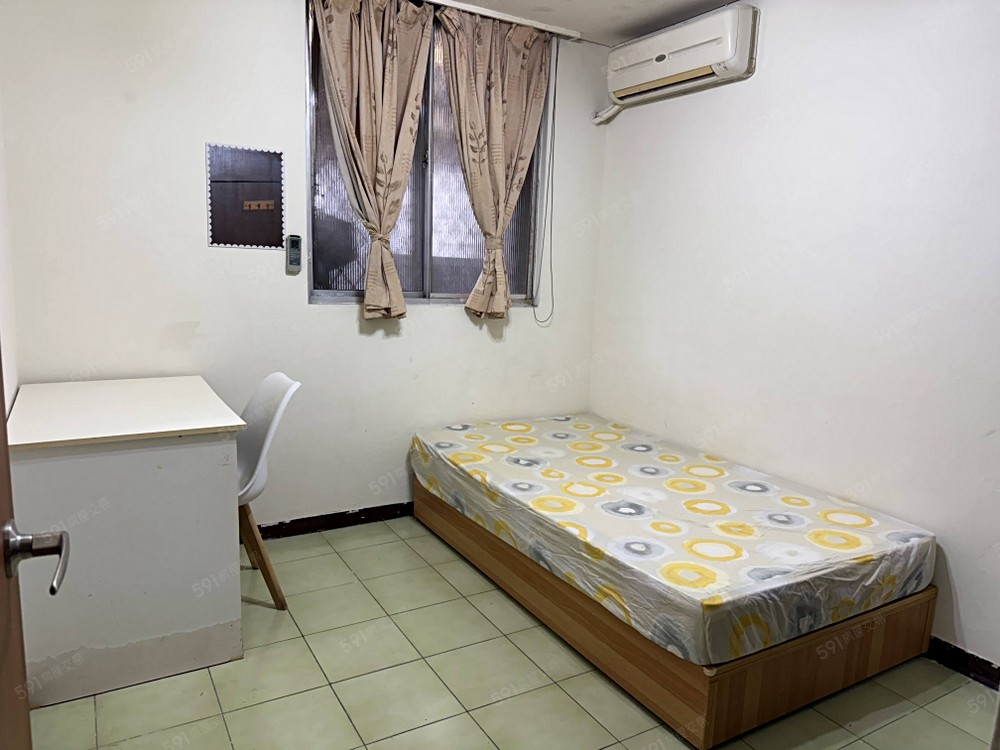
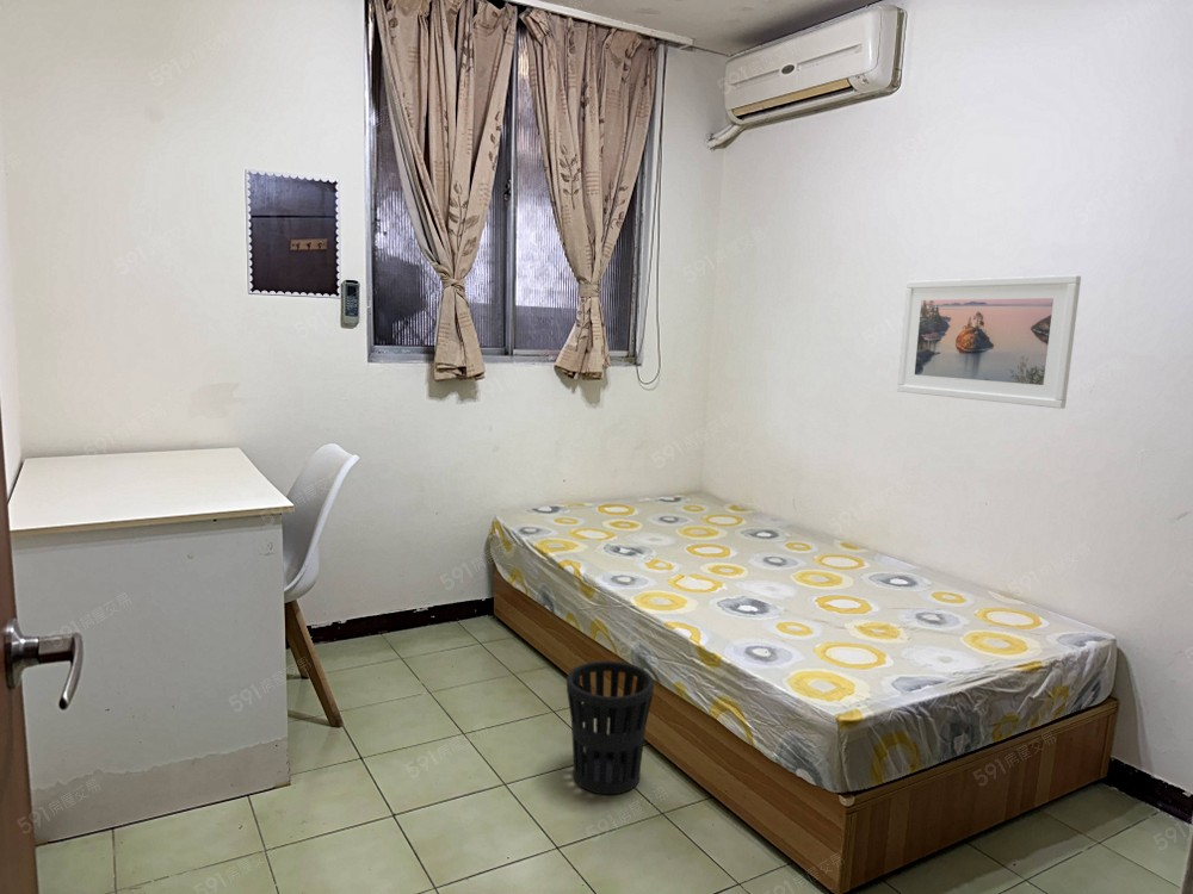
+ wastebasket (608, 727)
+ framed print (978, 339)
